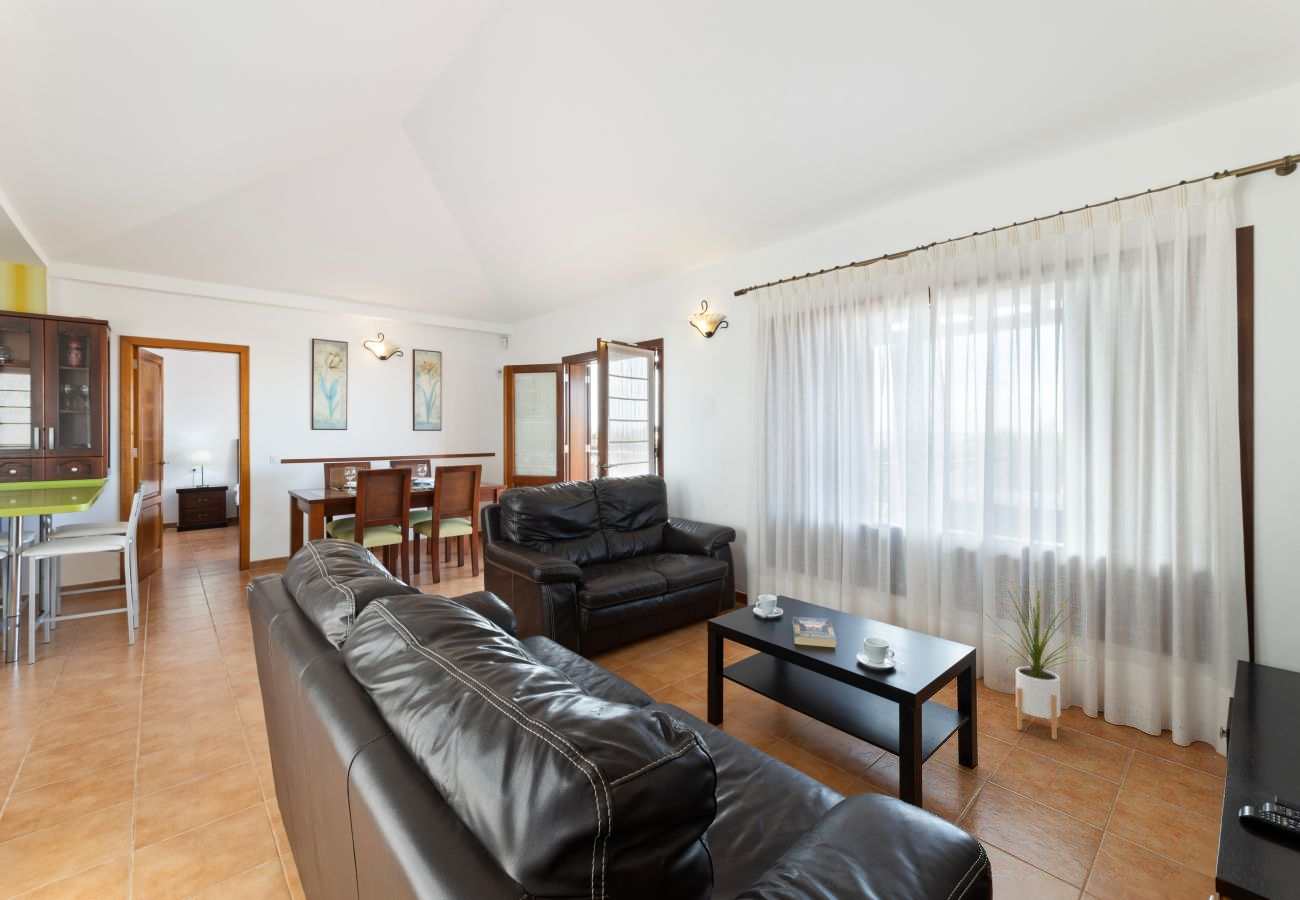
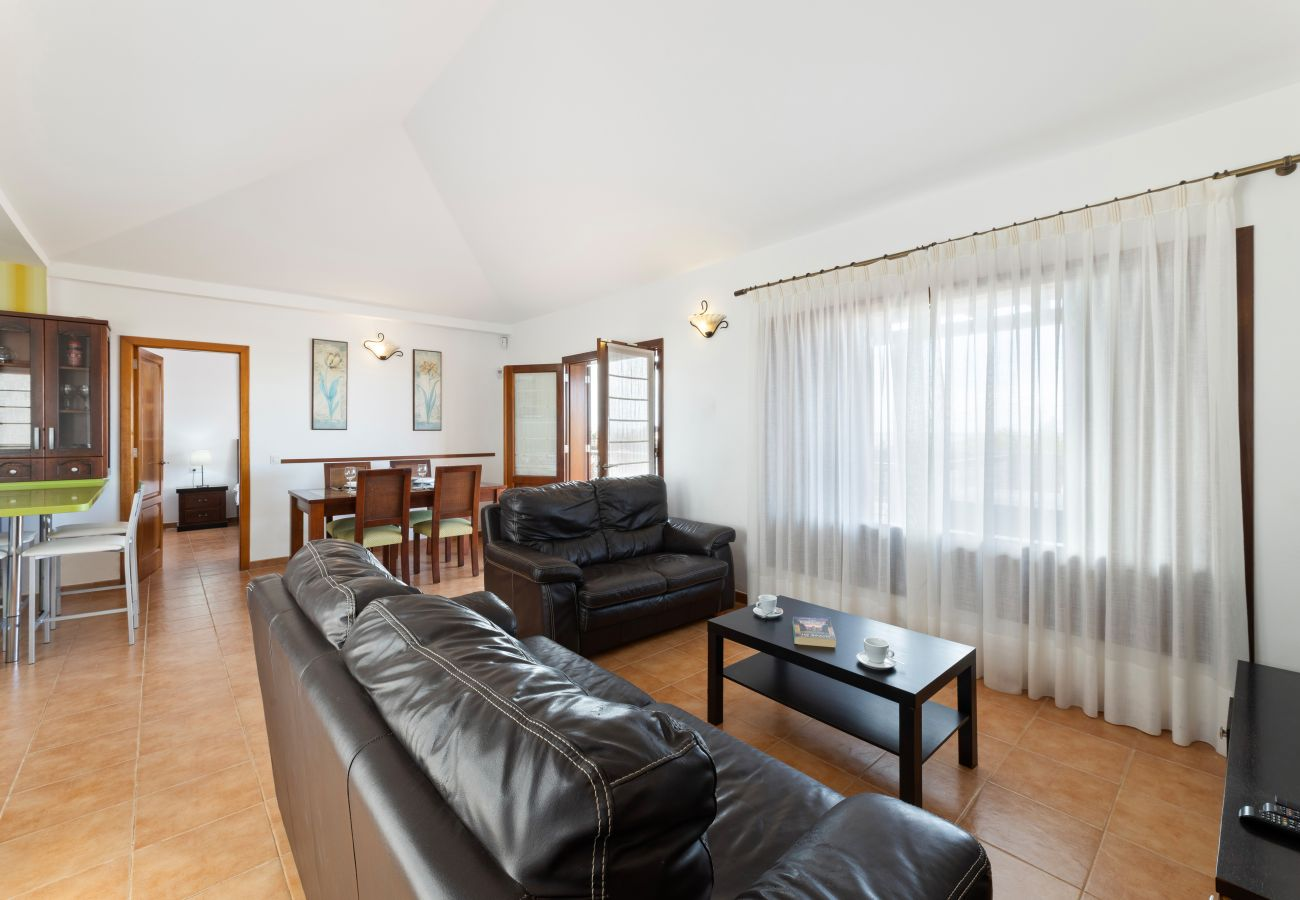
- house plant (1040, 656)
